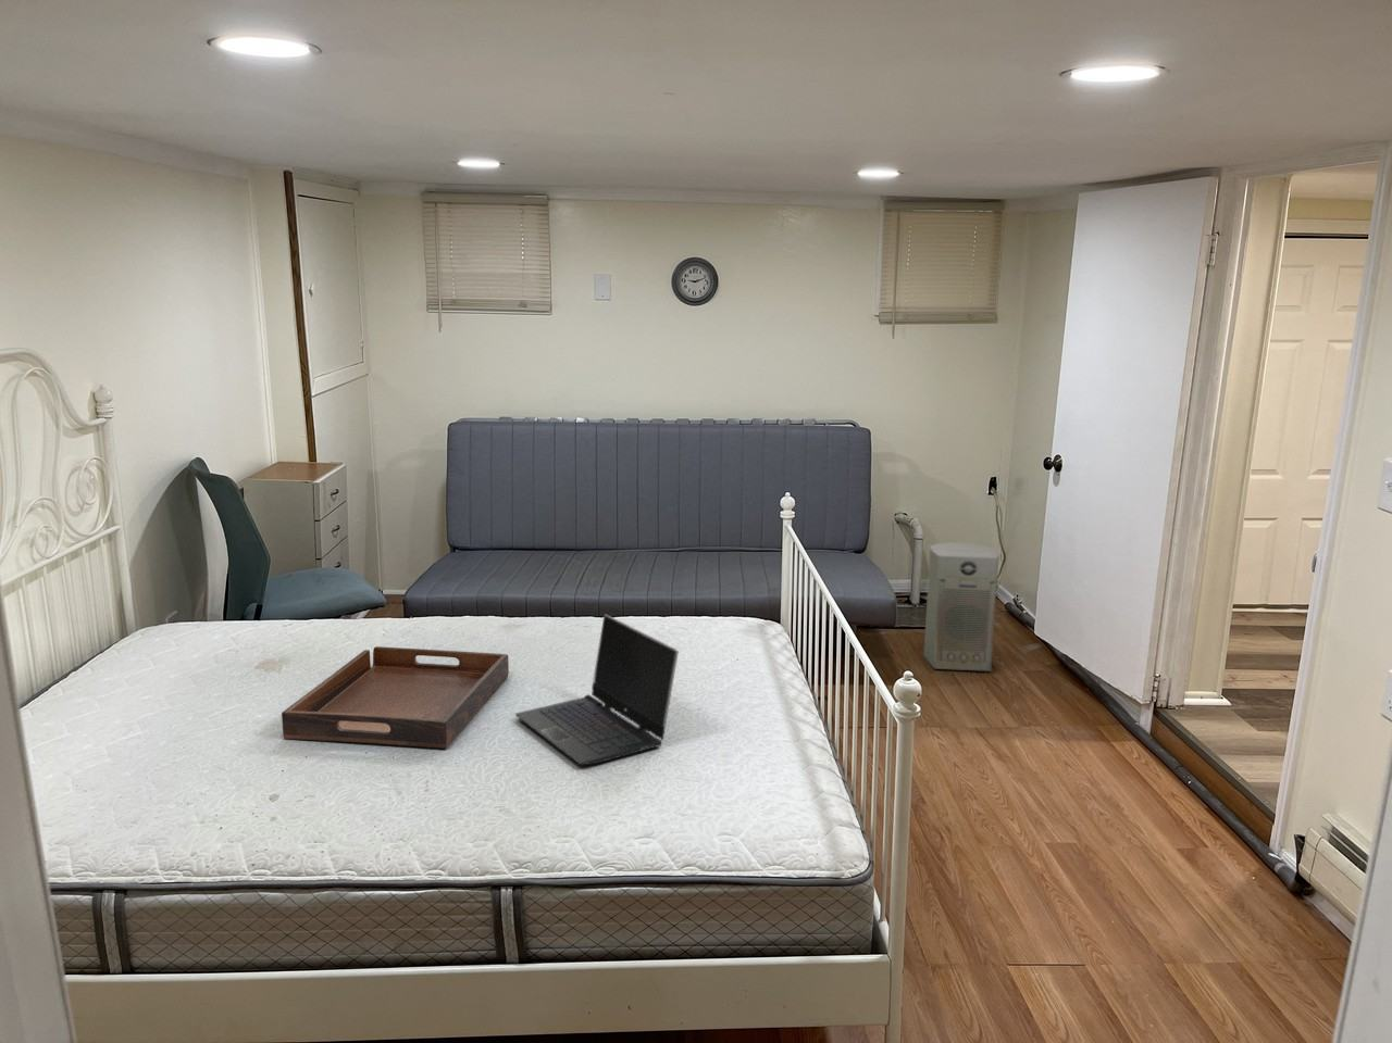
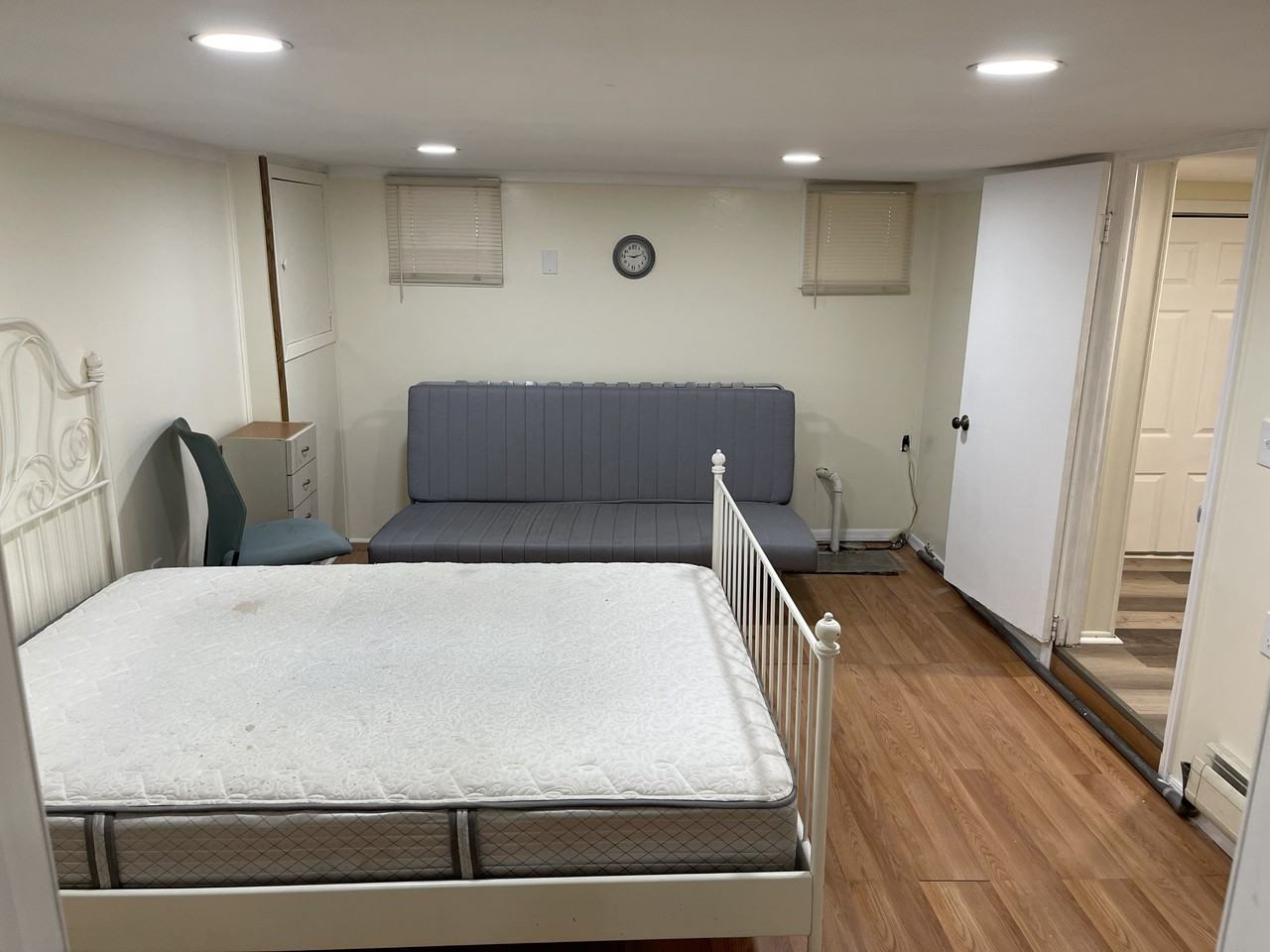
- serving tray (404, 692)
- fan (960, 603)
- laptop computer (594, 686)
